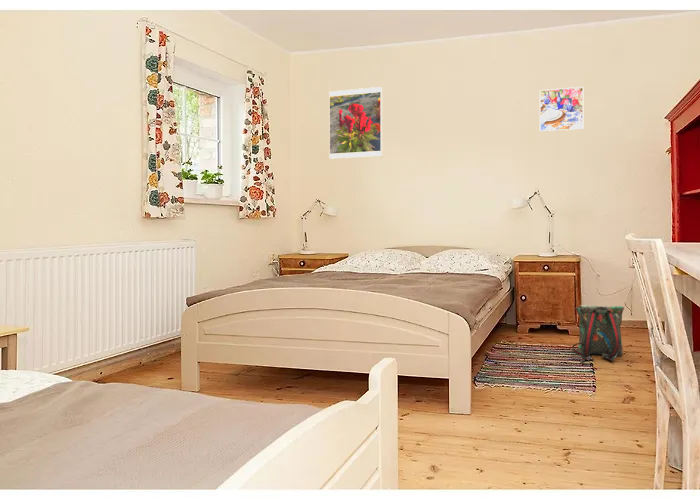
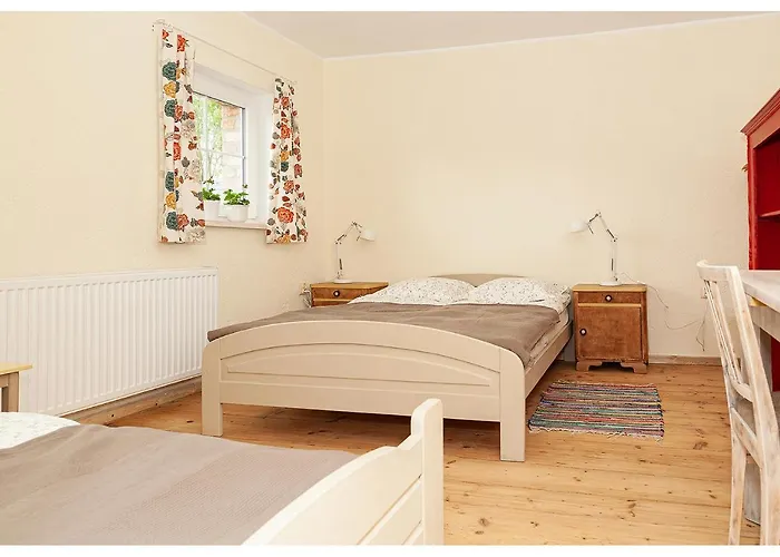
- backpack (598, 331)
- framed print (561, 109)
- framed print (355, 123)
